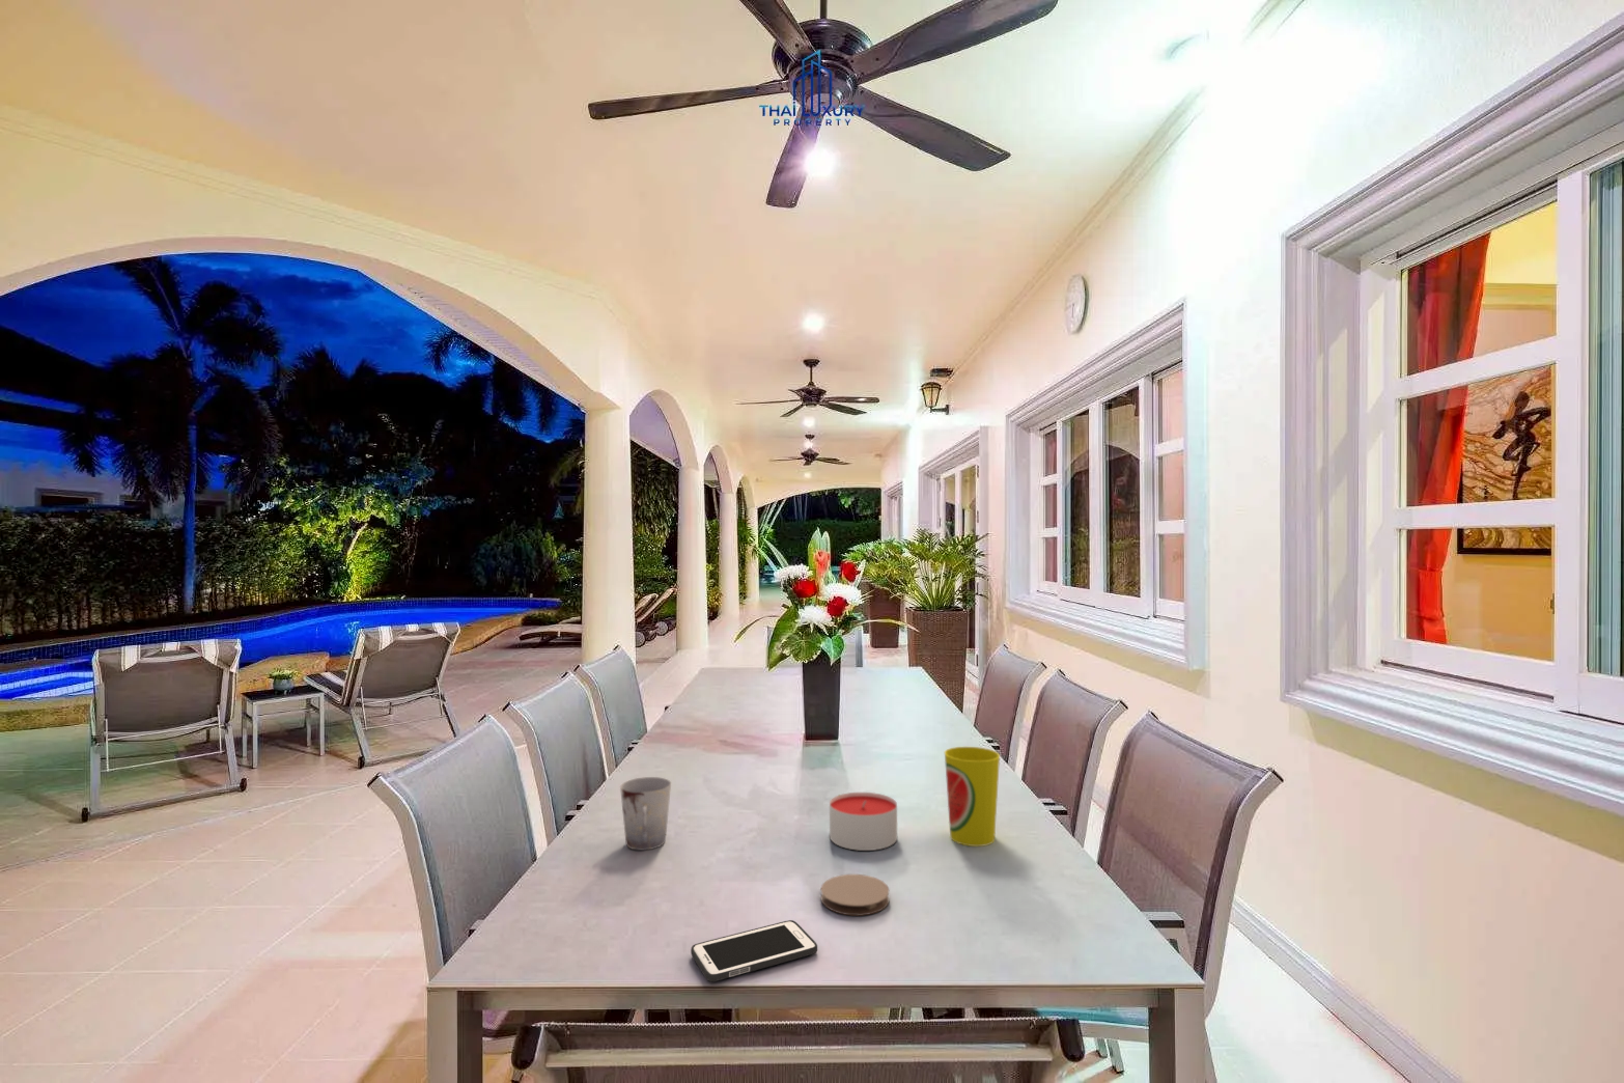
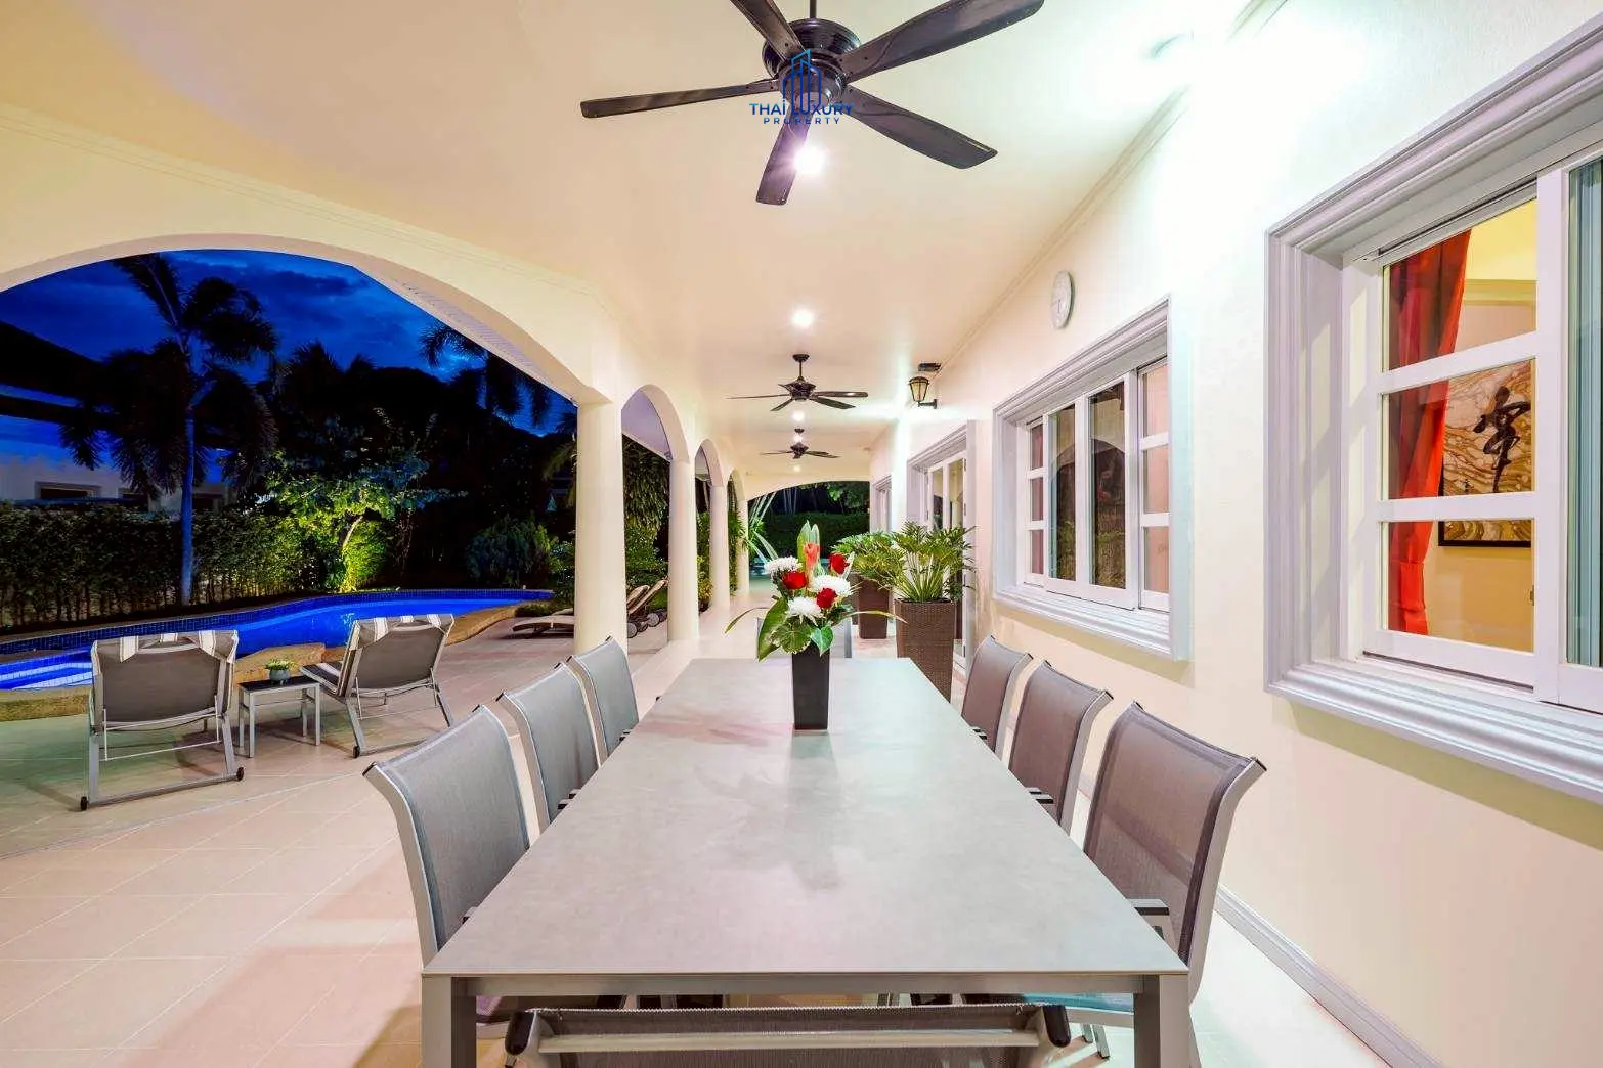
- cup (645, 816)
- candle (863, 818)
- coaster (854, 893)
- cup (971, 795)
- cell phone (754, 949)
